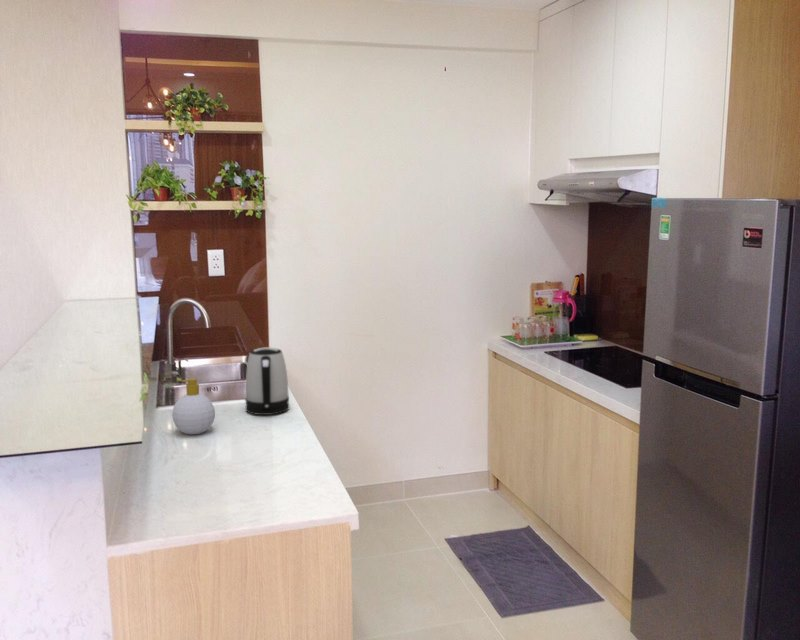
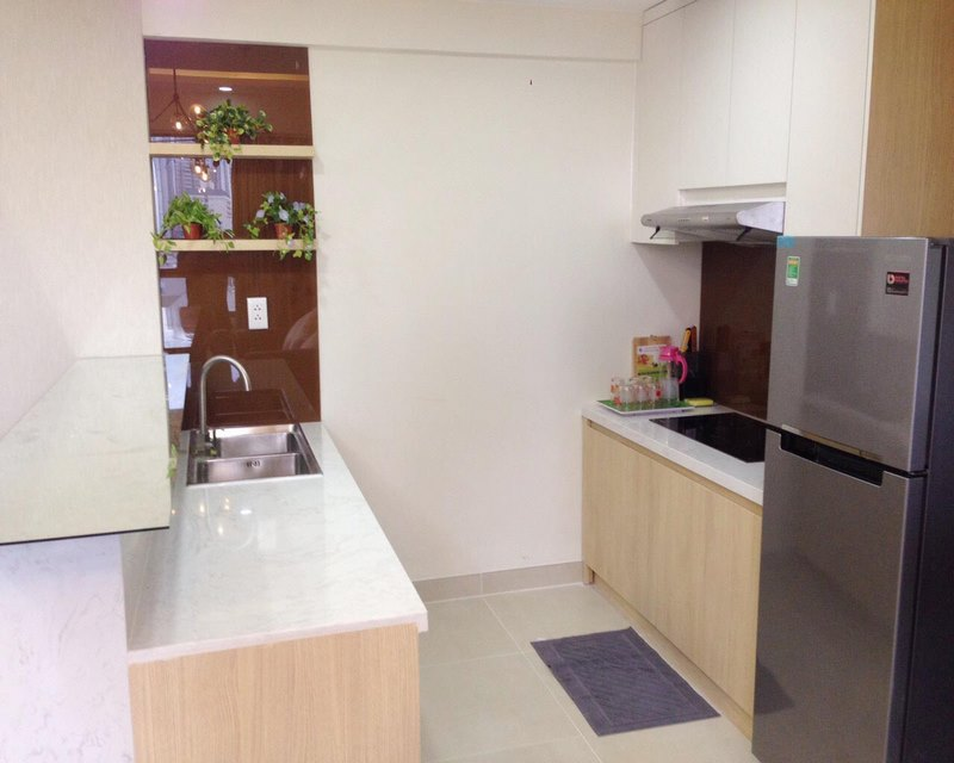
- soap bottle (193, 405)
- kettle (266, 380)
